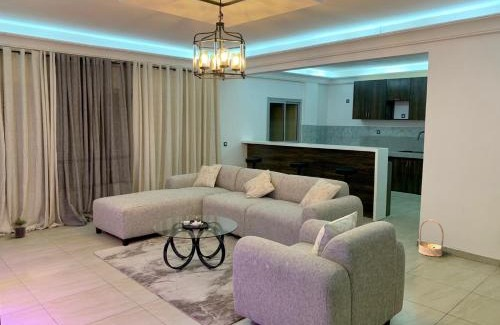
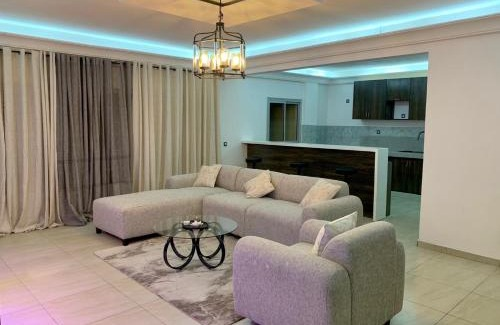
- basket (431, 243)
- potted plant (19, 227)
